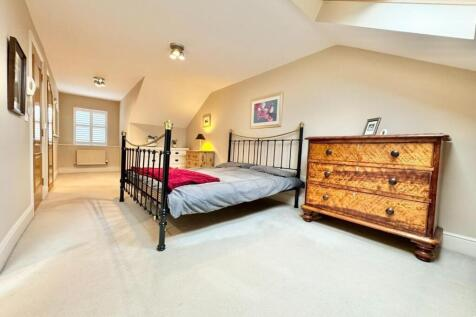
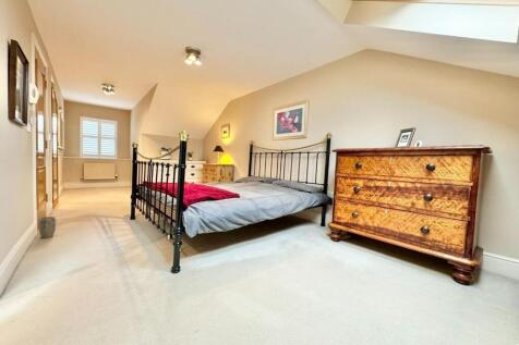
+ plant pot (47, 226)
